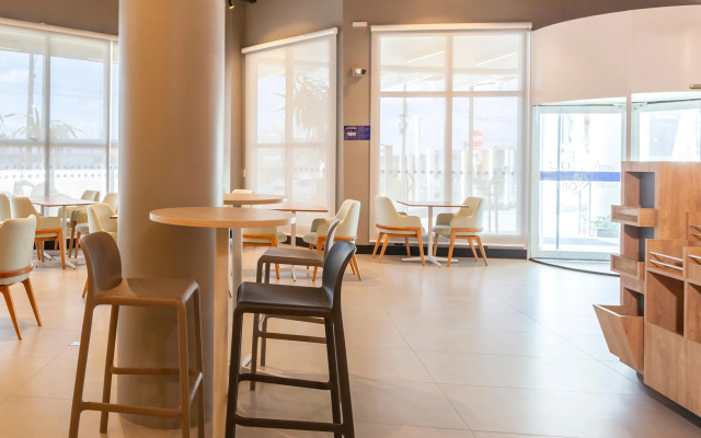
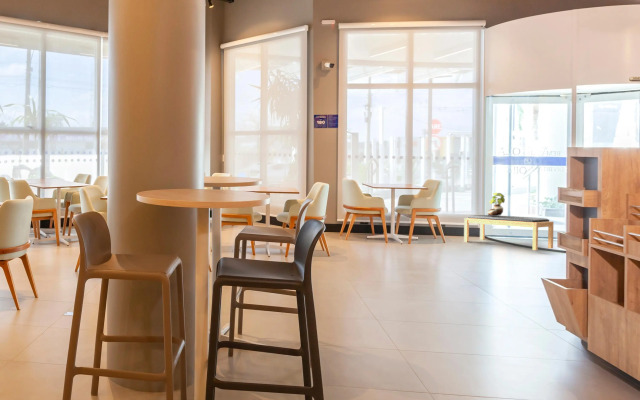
+ bench (506, 225)
+ potted plant (496, 204)
